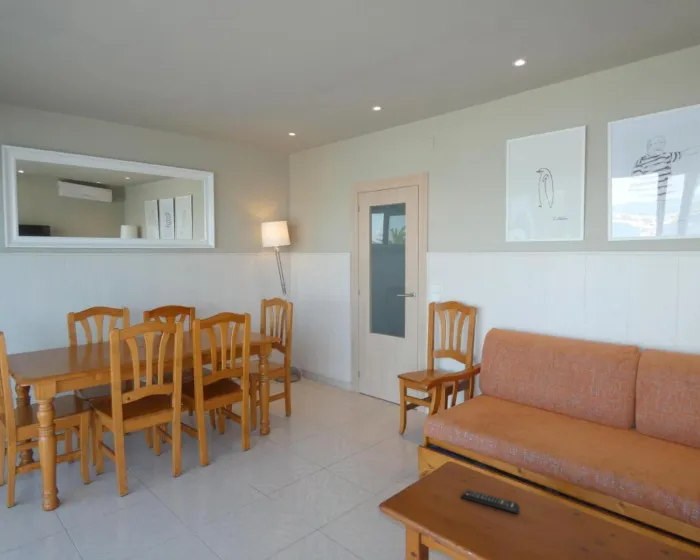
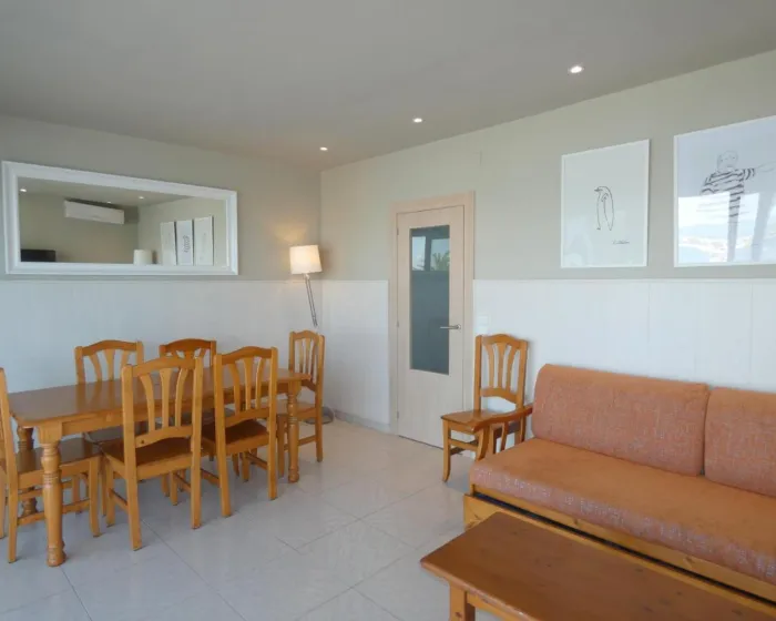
- remote control (489, 501)
